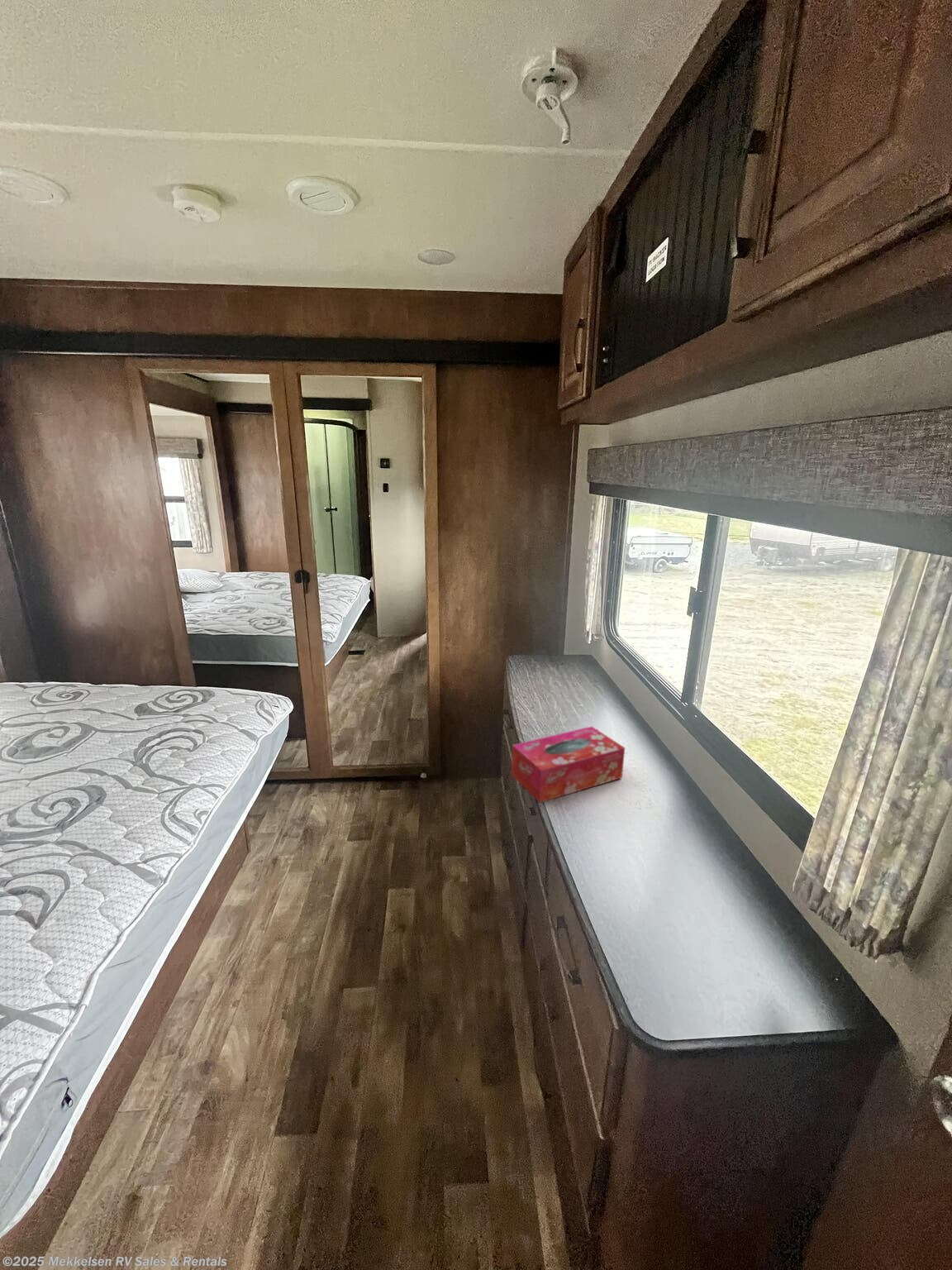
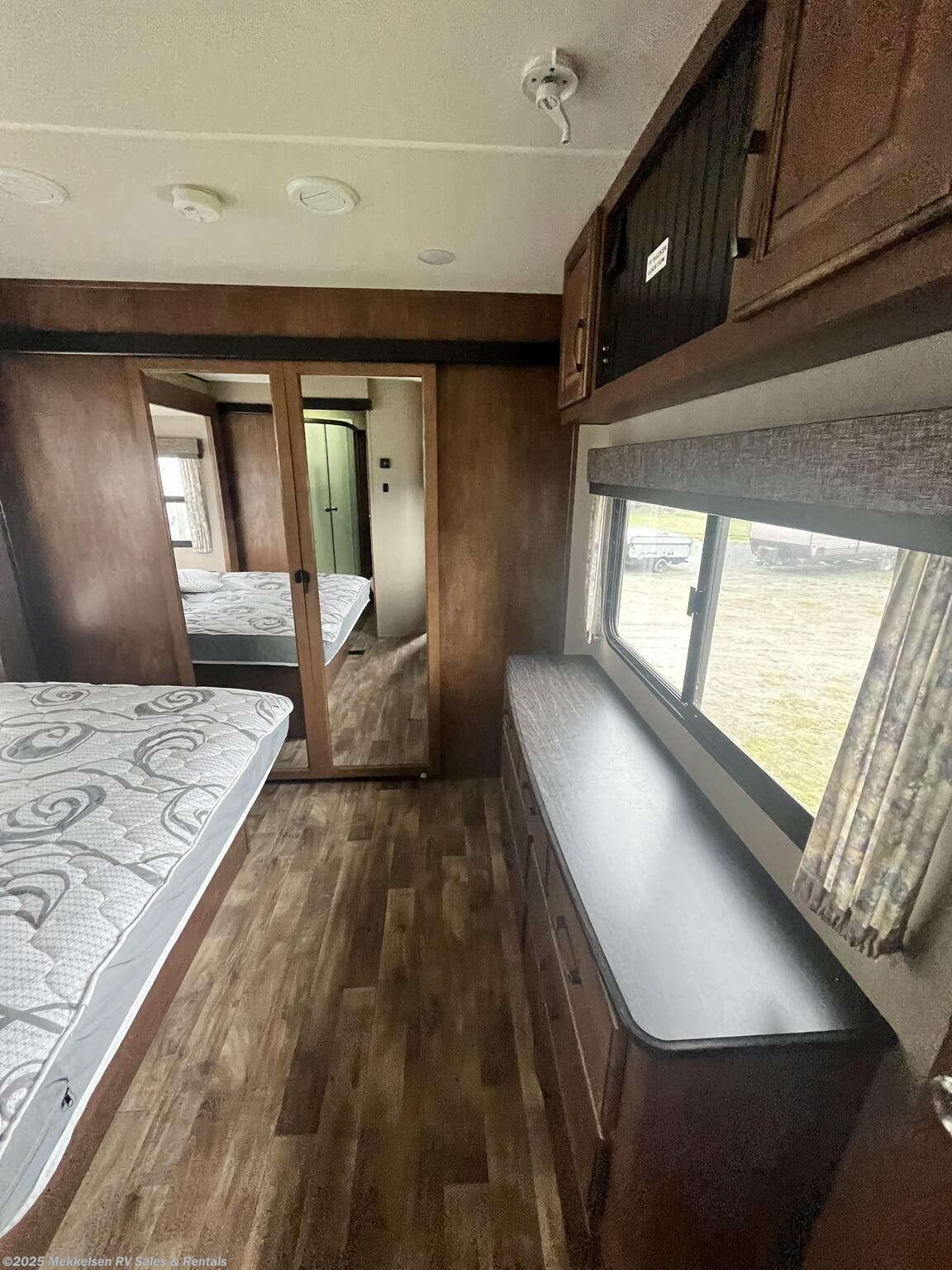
- tissue box (567, 762)
